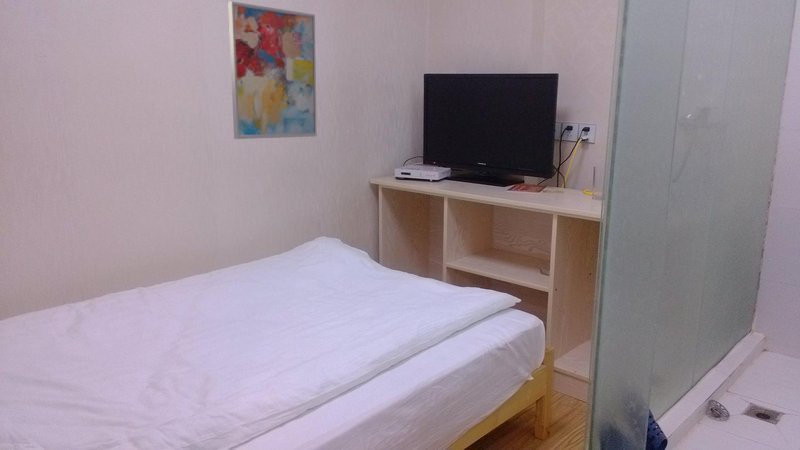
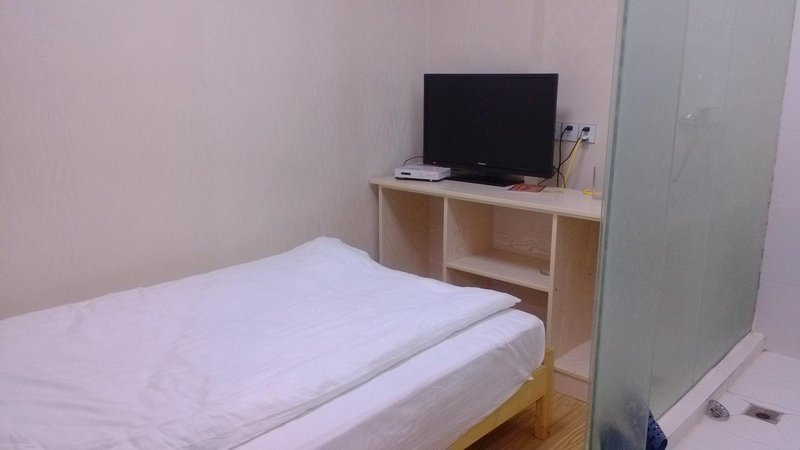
- wall art (275, 74)
